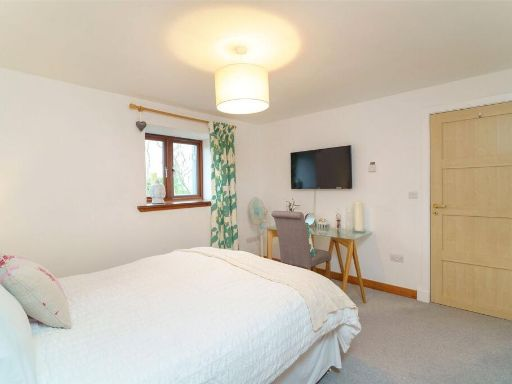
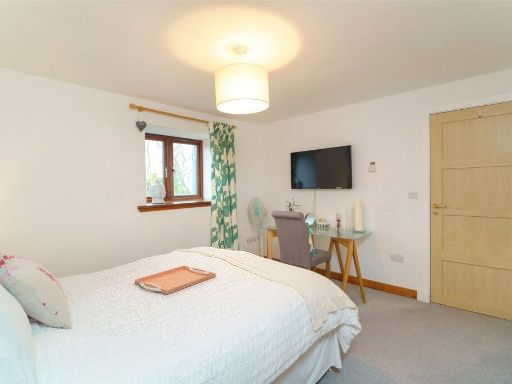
+ serving tray (176, 278)
